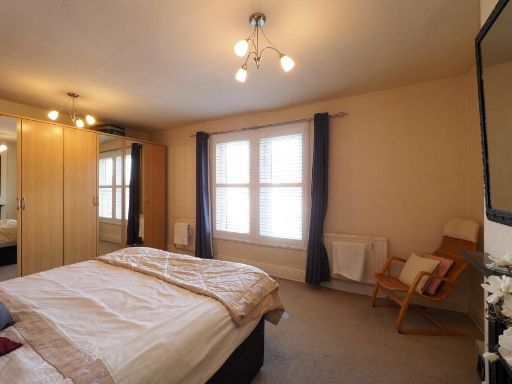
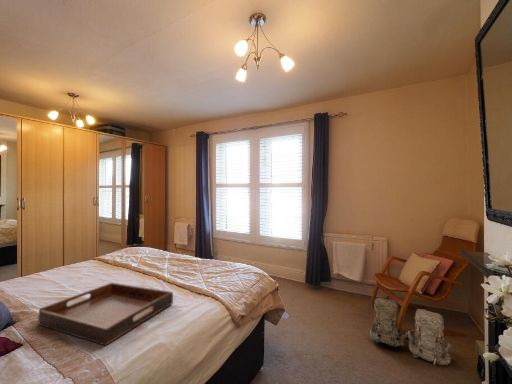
+ serving tray (109, 306)
+ backpack (408, 331)
